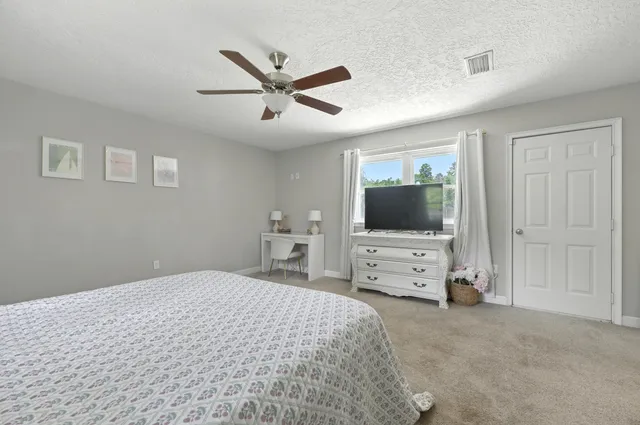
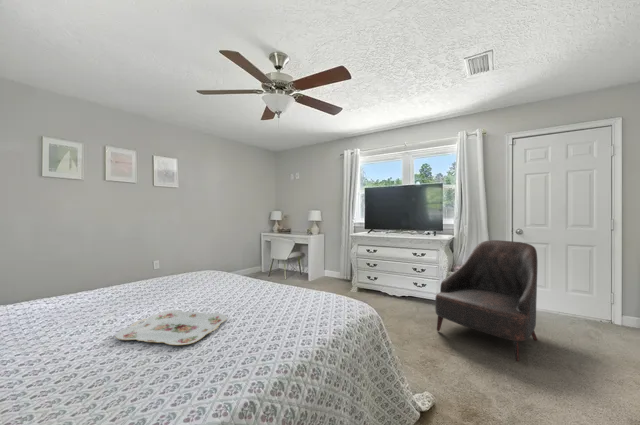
+ armchair (490, 288)
+ serving tray (175, 326)
